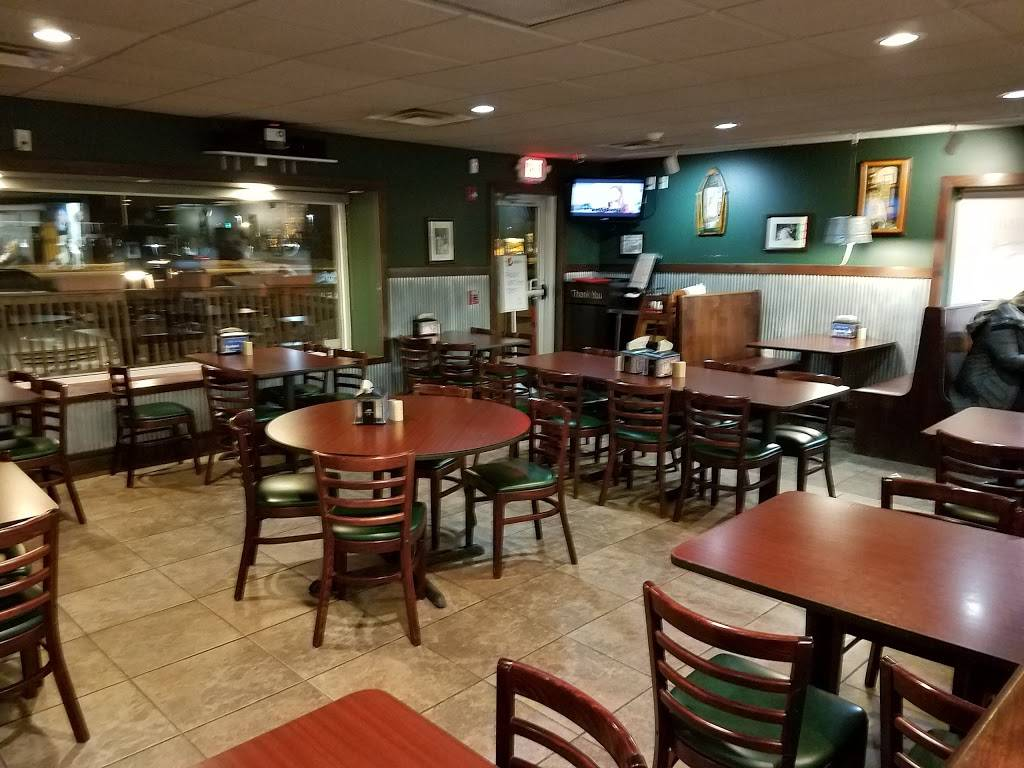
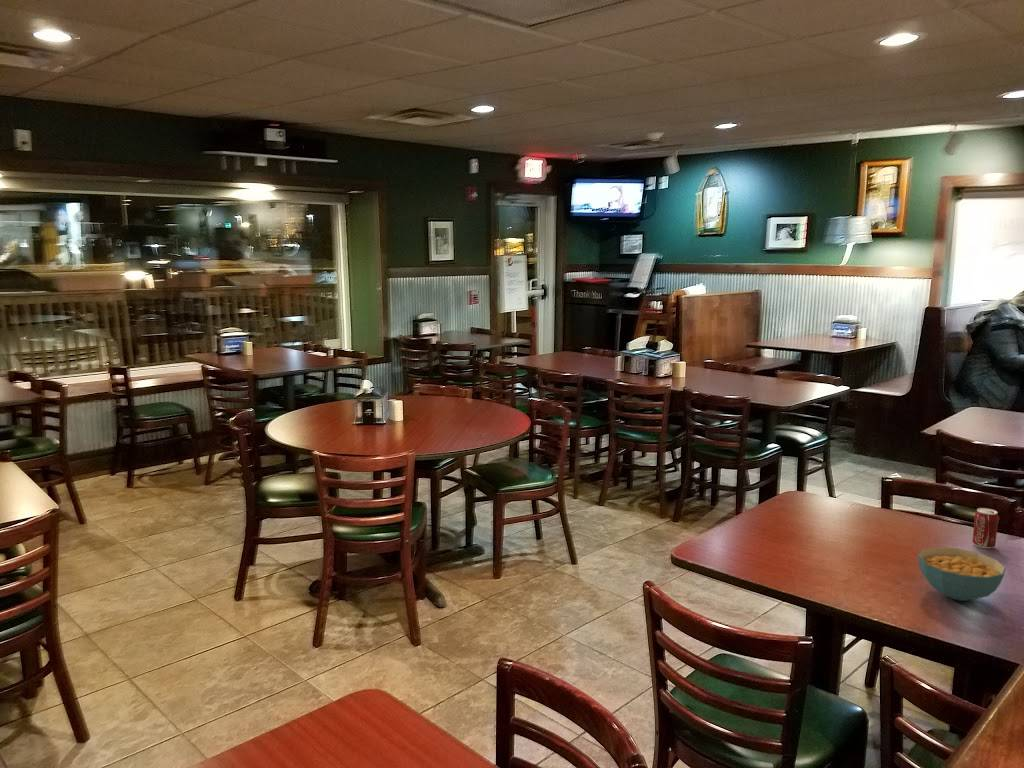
+ cereal bowl (959, 578)
+ beverage can (985, 527)
